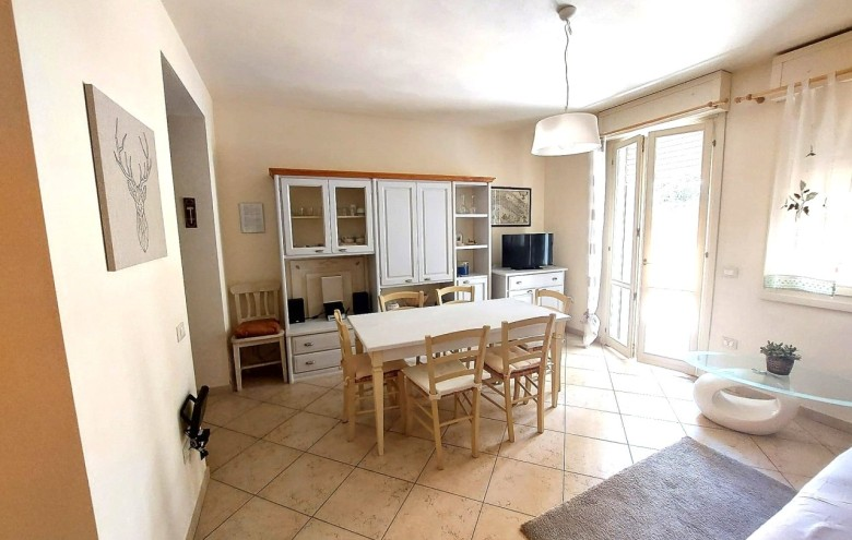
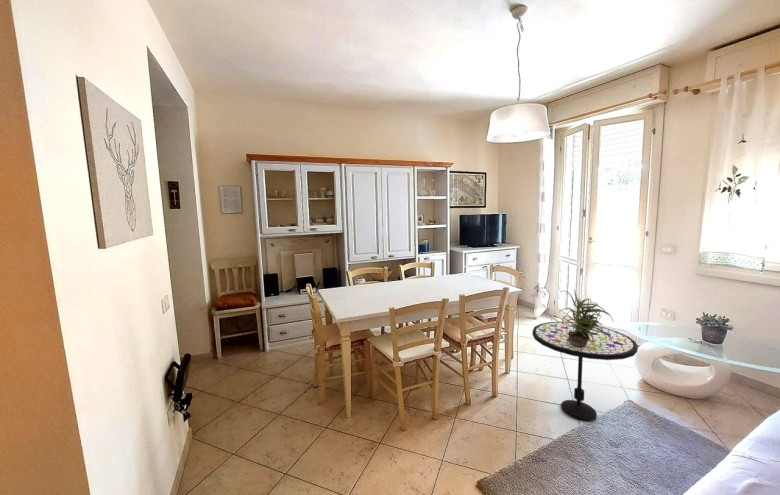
+ side table (579, 374)
+ potted plant (581, 317)
